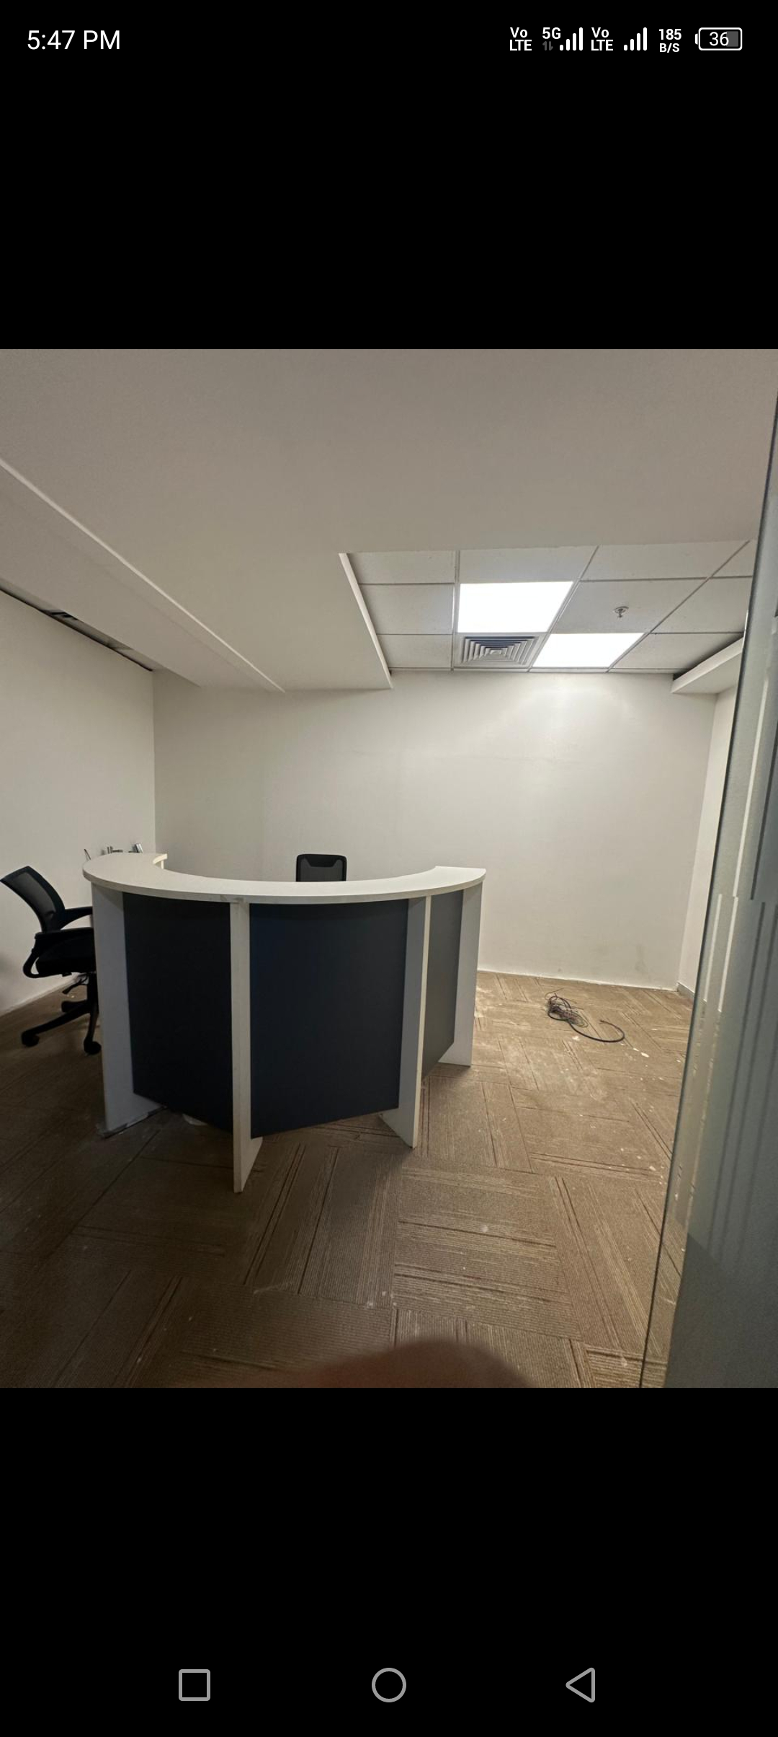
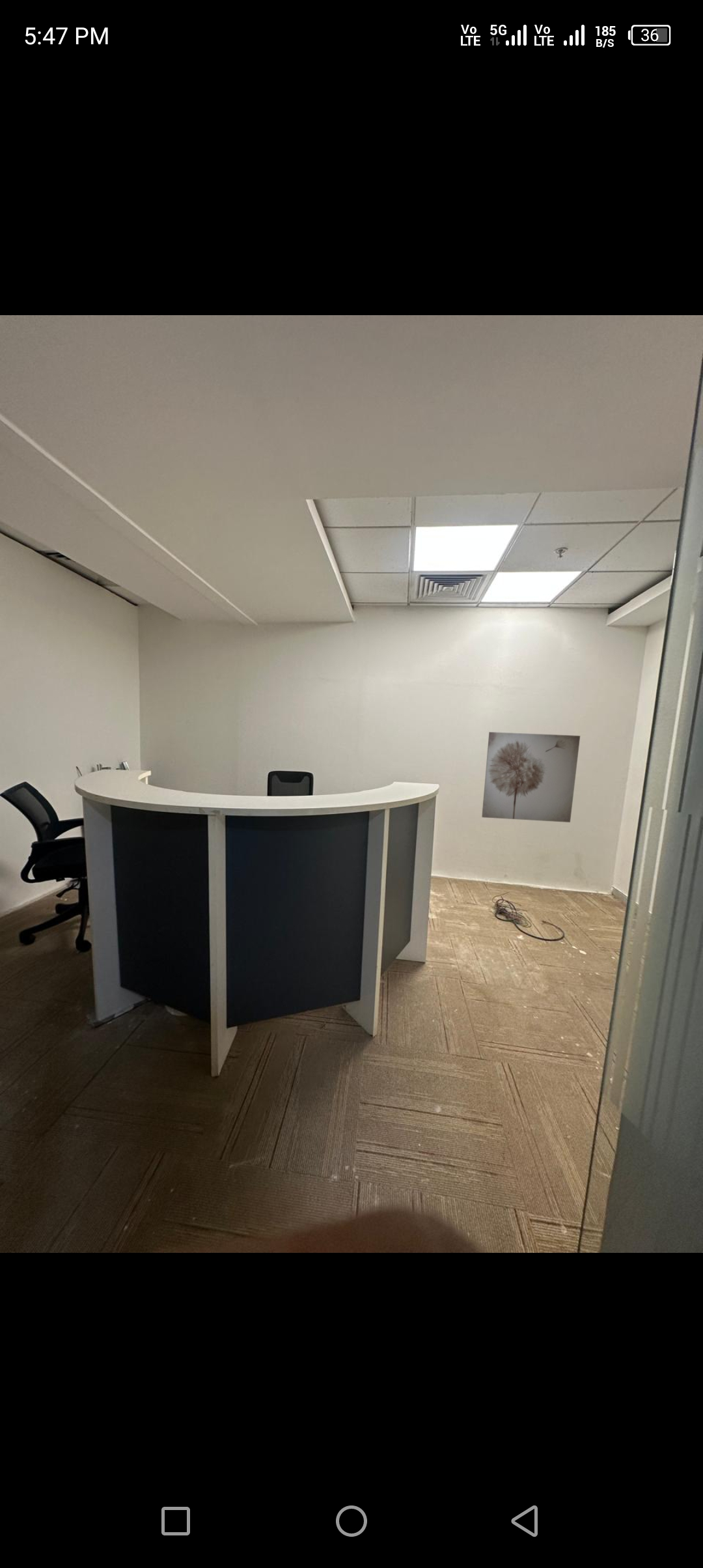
+ wall art (529, 777)
